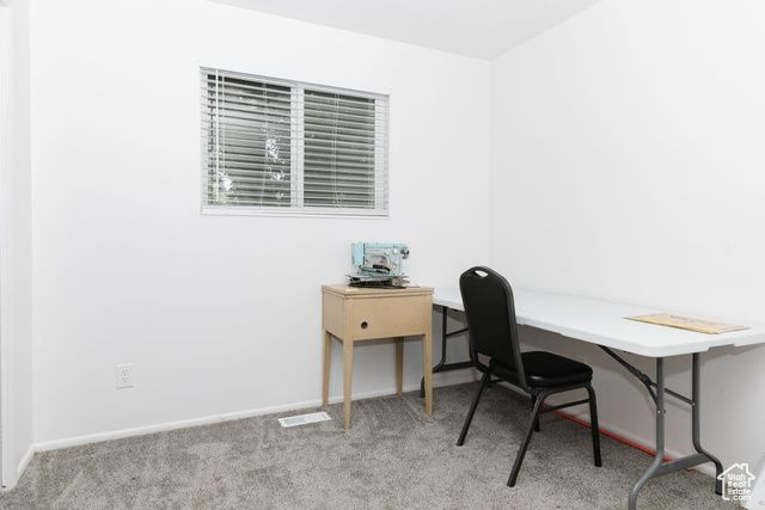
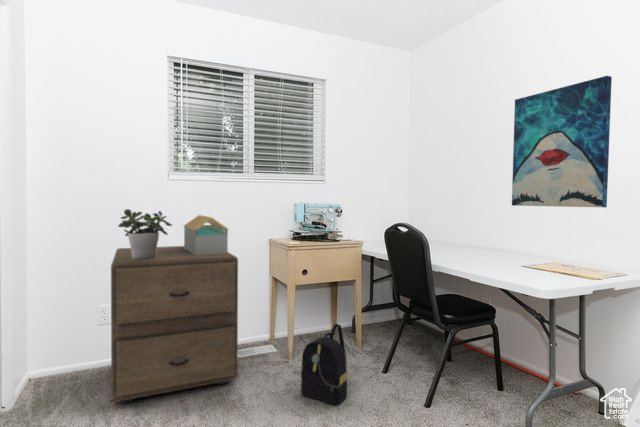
+ backpack (329, 358)
+ filing cabinet (173, 314)
+ potted plant (143, 232)
+ wall art (556, 148)
+ architectural model (204, 232)
